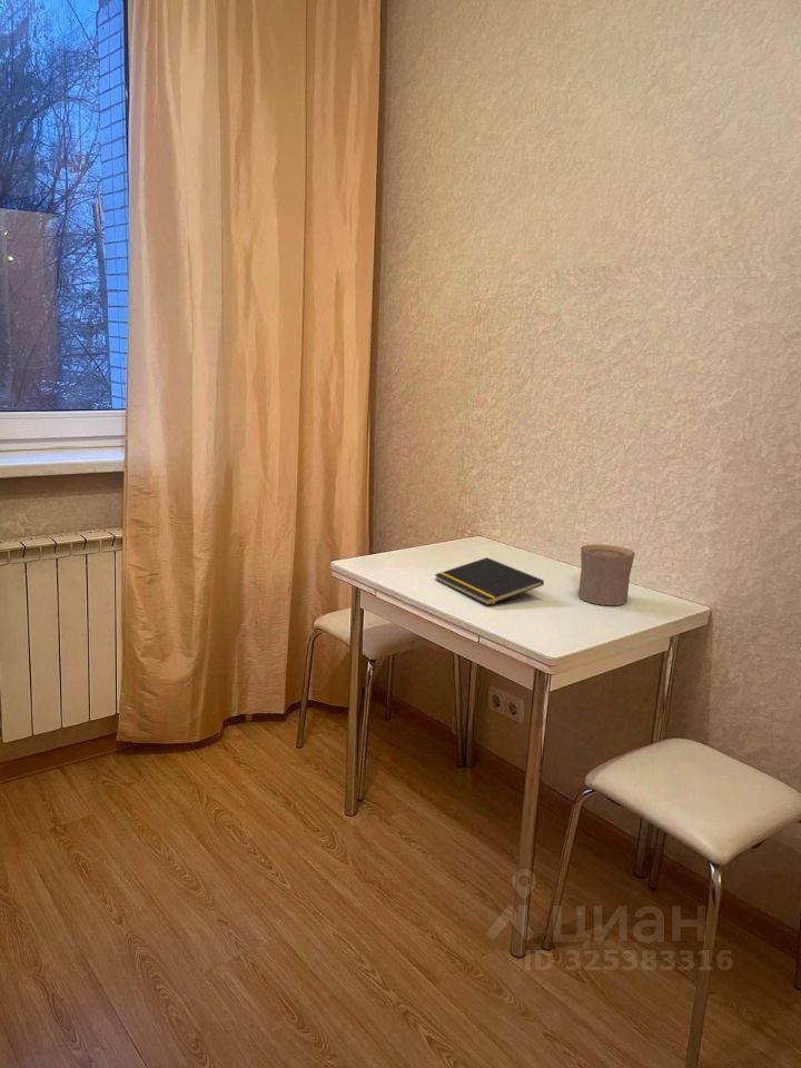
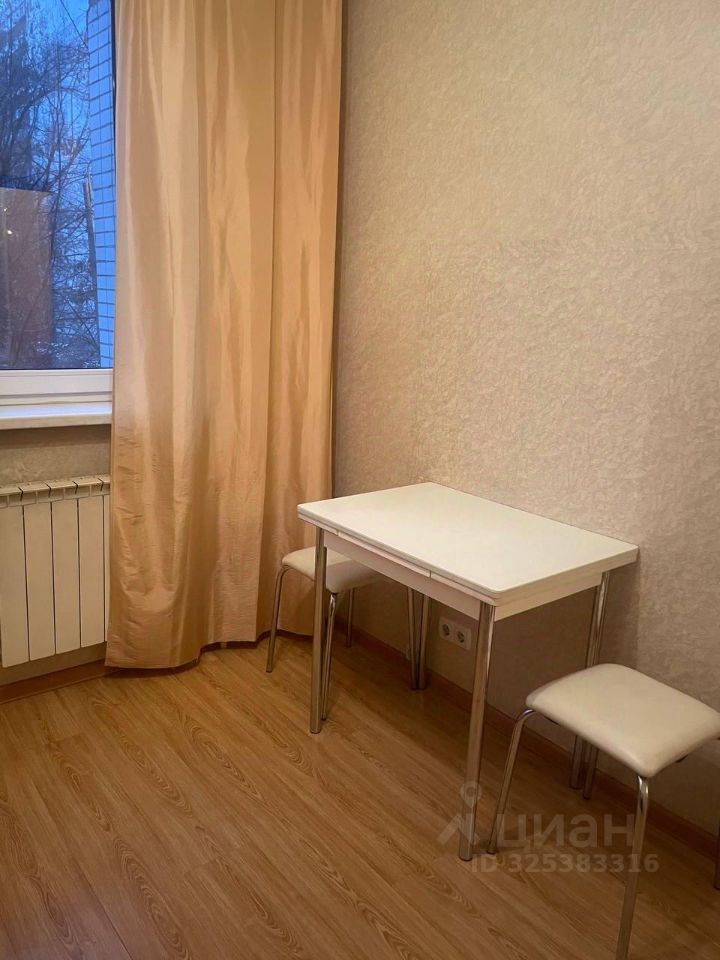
- cup (604, 574)
- notepad (487, 580)
